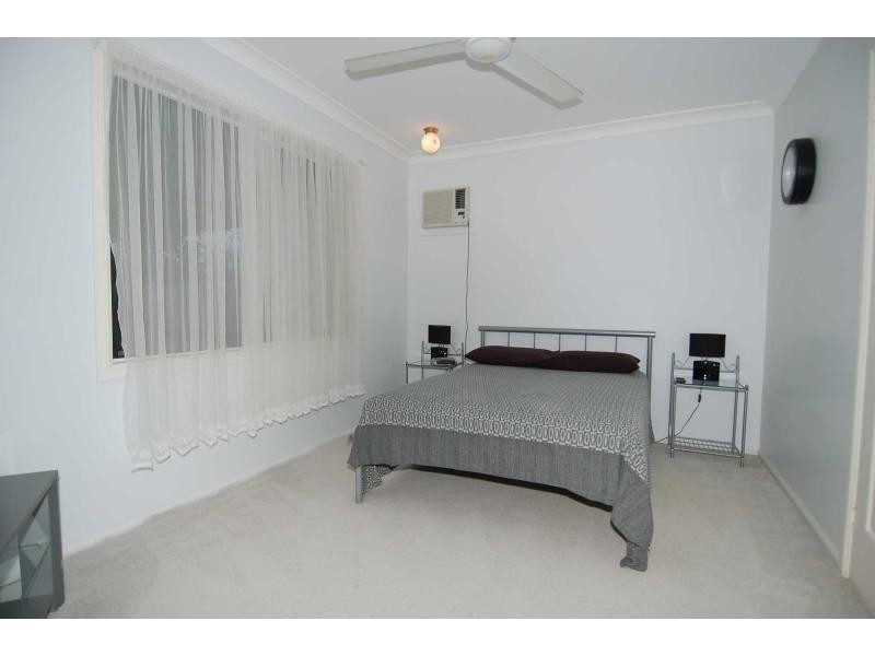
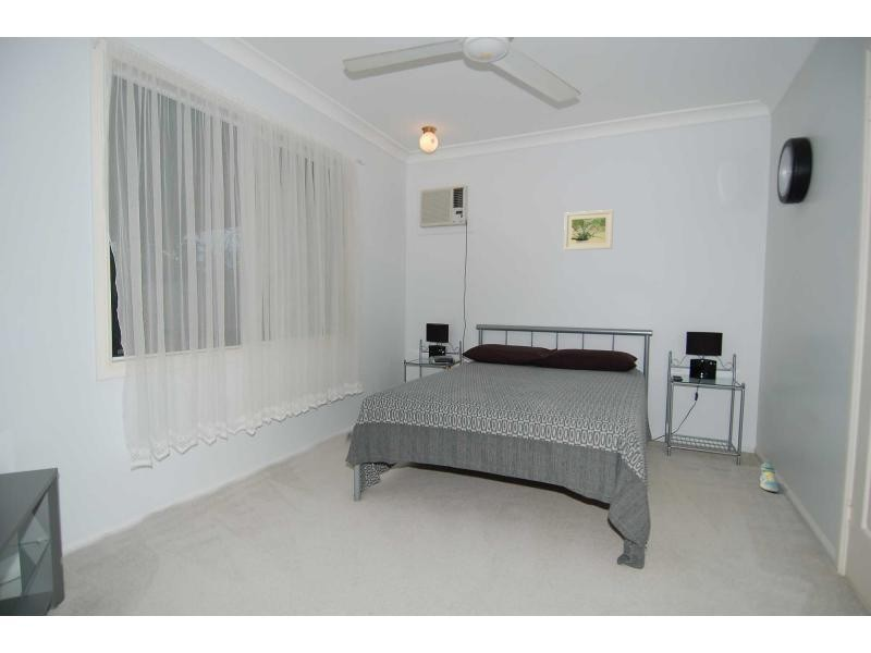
+ sneaker (768, 475)
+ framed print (588, 230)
